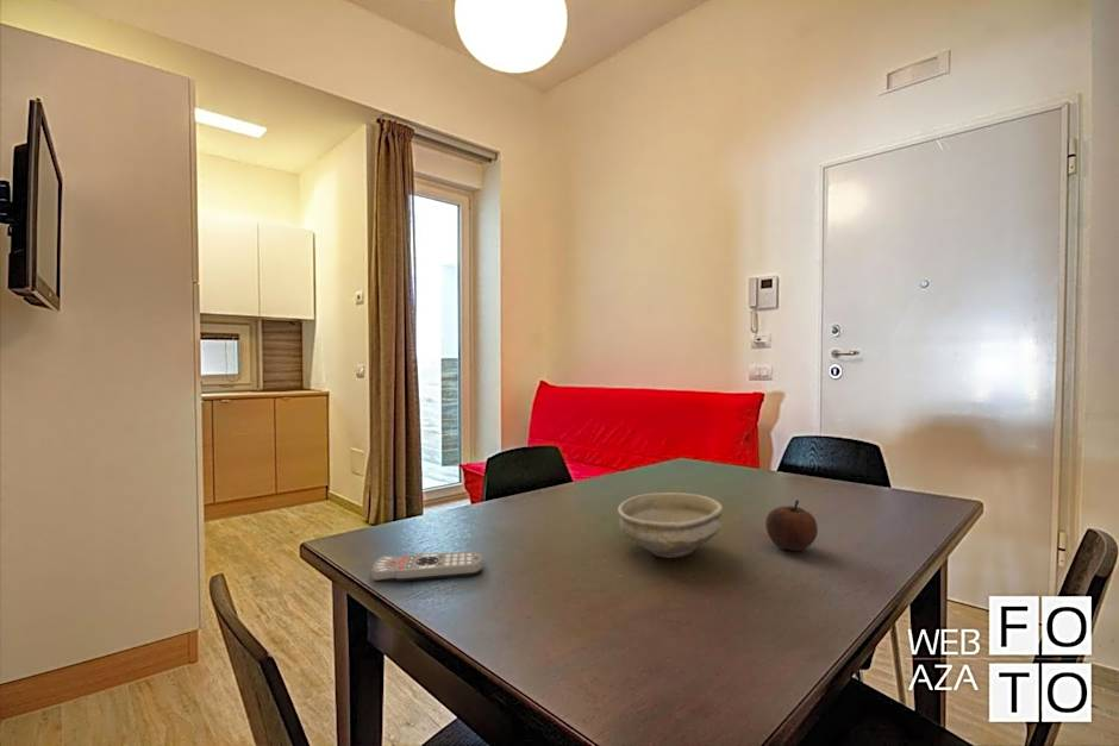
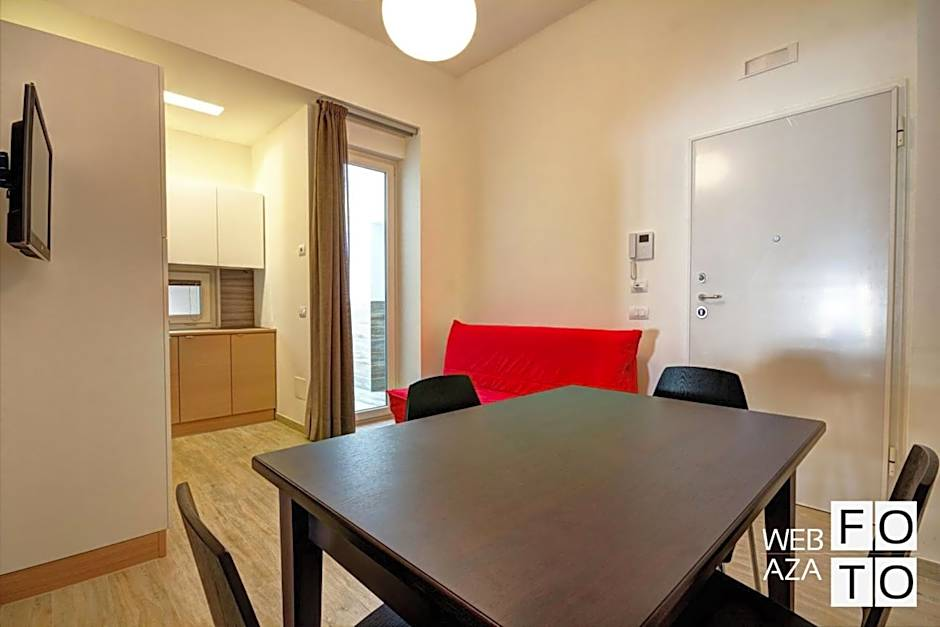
- fruit (790, 524)
- remote control (429, 566)
- bowl (669, 527)
